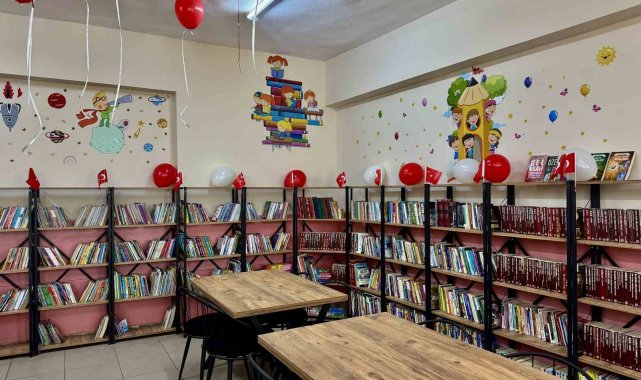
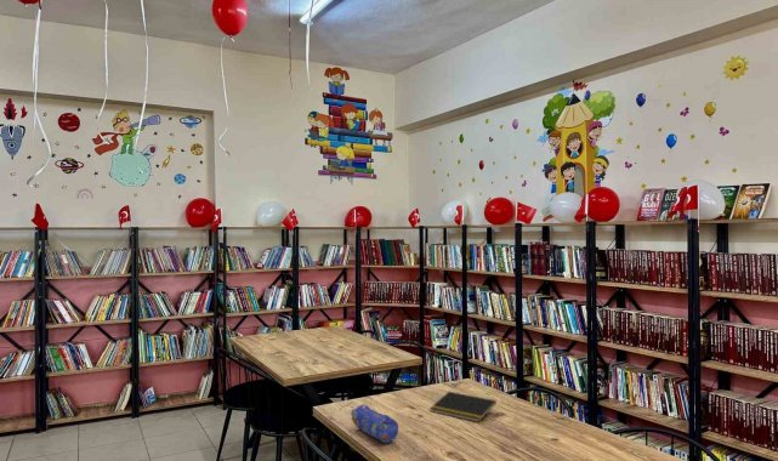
+ notepad (462, 405)
+ pencil case (374, 421)
